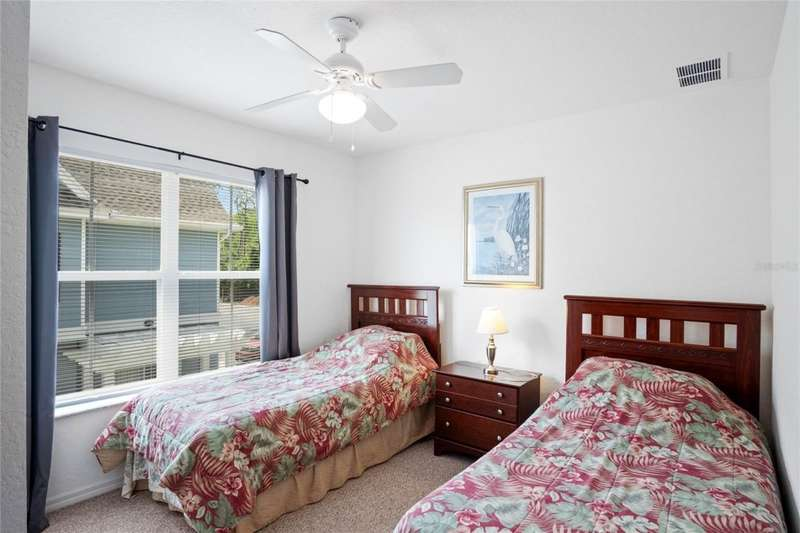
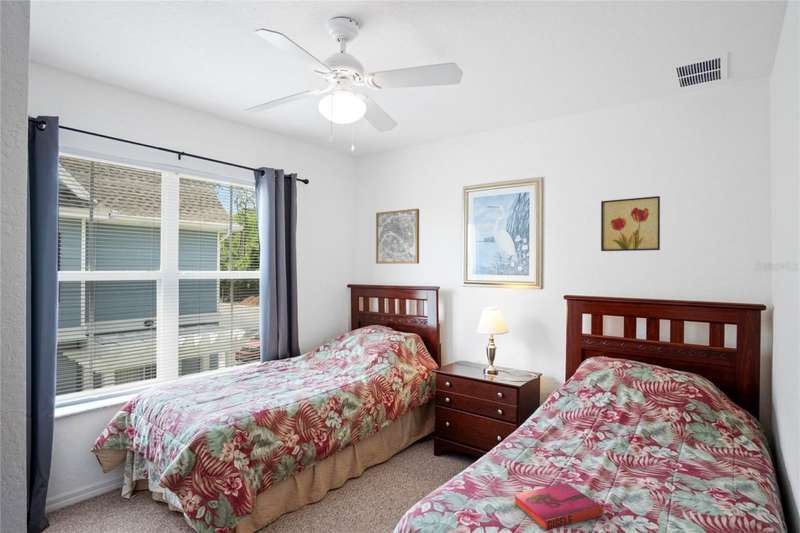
+ wall art (629, 224)
+ wall art (396, 237)
+ hardback book (557, 505)
